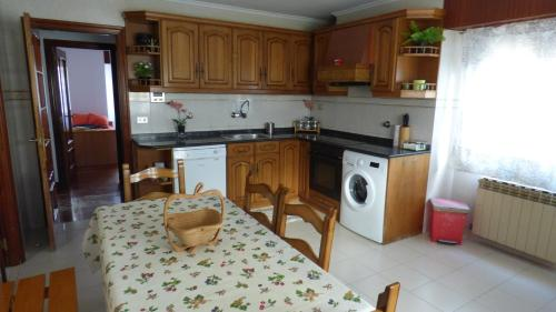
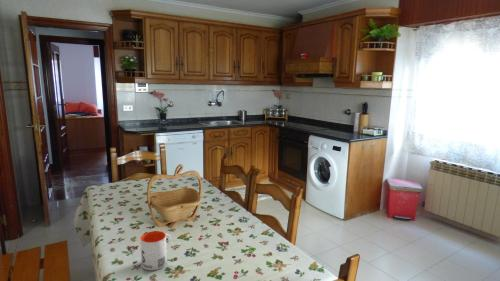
+ mug (158, 247)
